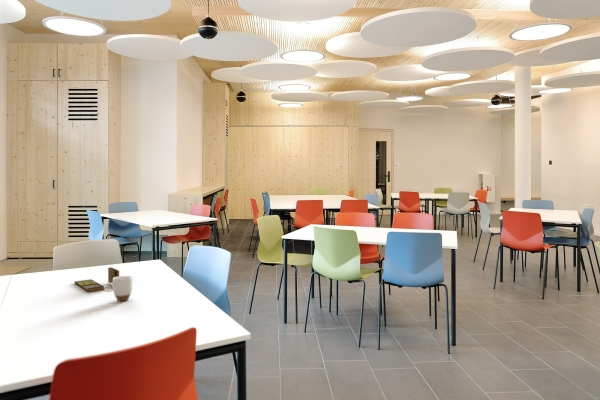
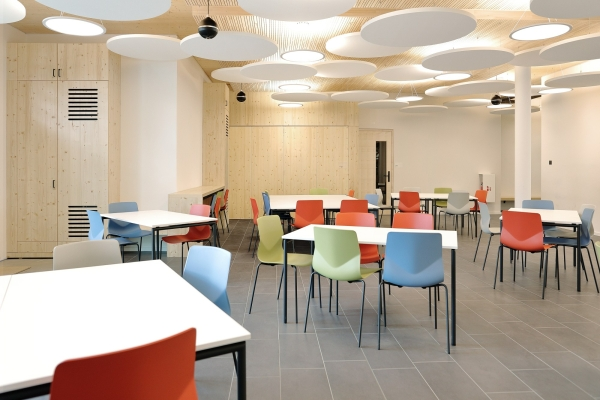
- board game (94, 281)
- mug (118, 289)
